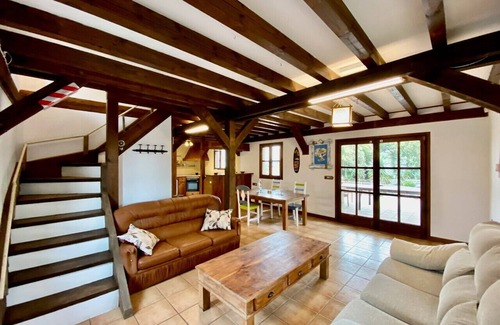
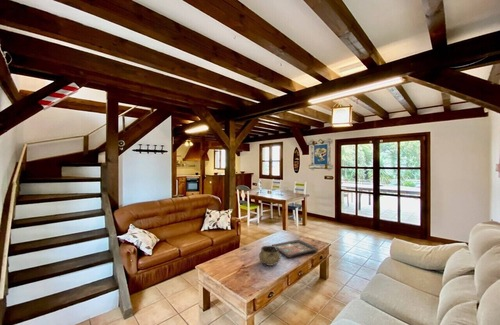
+ decorative tray (294, 247)
+ decorative bowl (269, 256)
